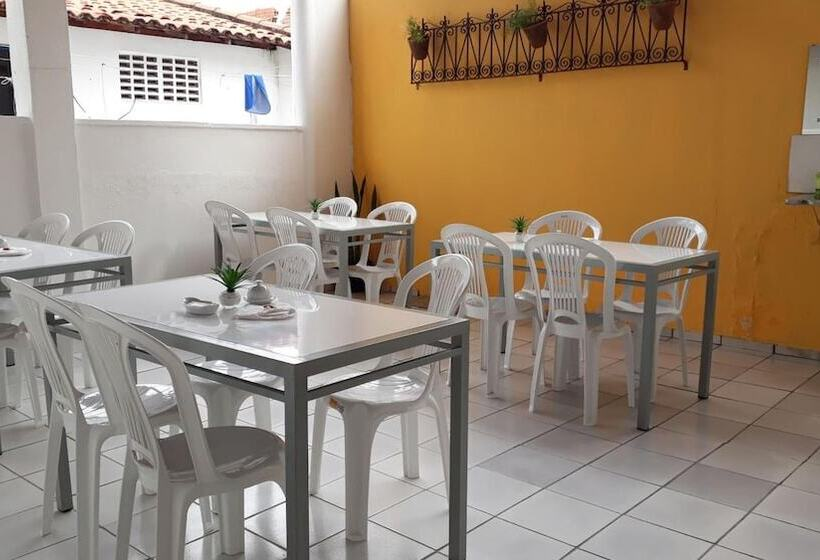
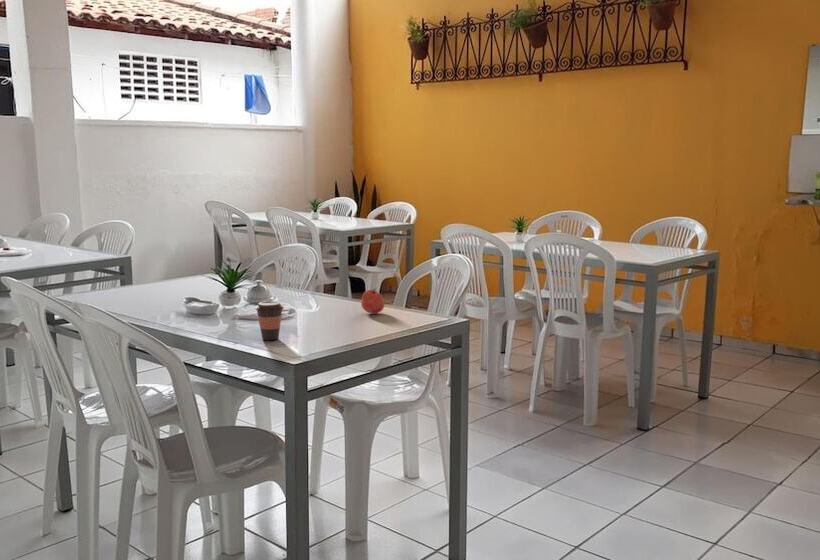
+ apple (372, 300)
+ coffee cup (269, 320)
